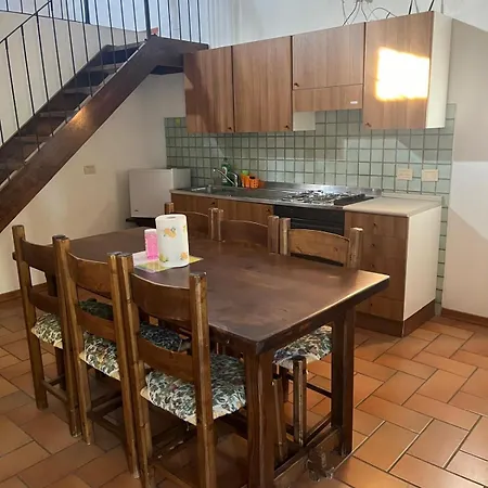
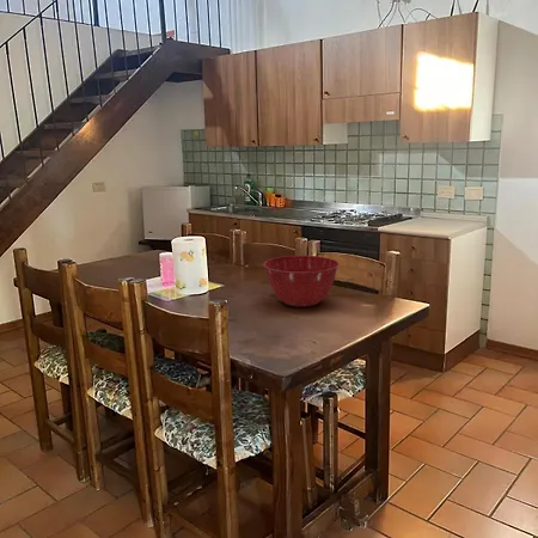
+ mixing bowl (301, 282)
